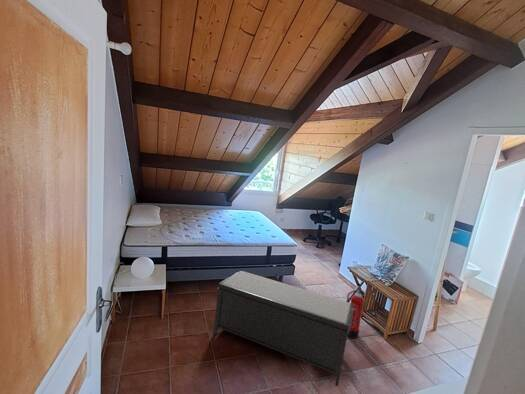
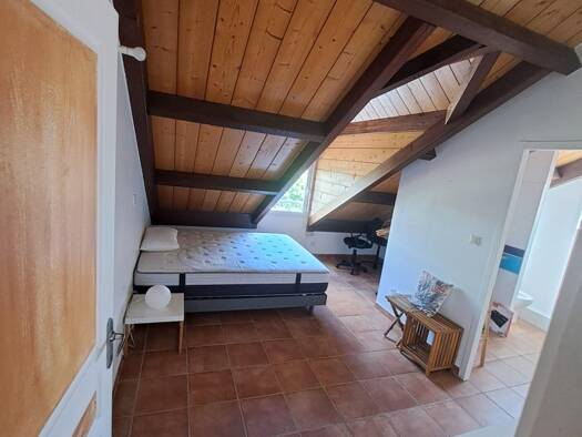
- bench (281, 319)
- fire extinguisher (353, 309)
